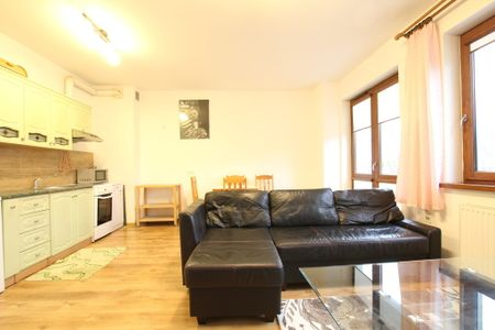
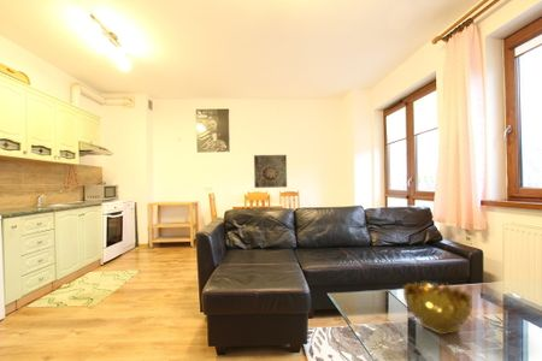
+ wall art (270, 171)
+ decorative bowl (436, 307)
